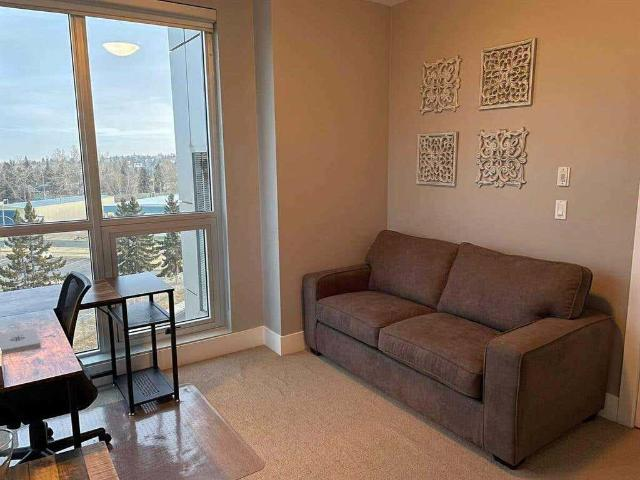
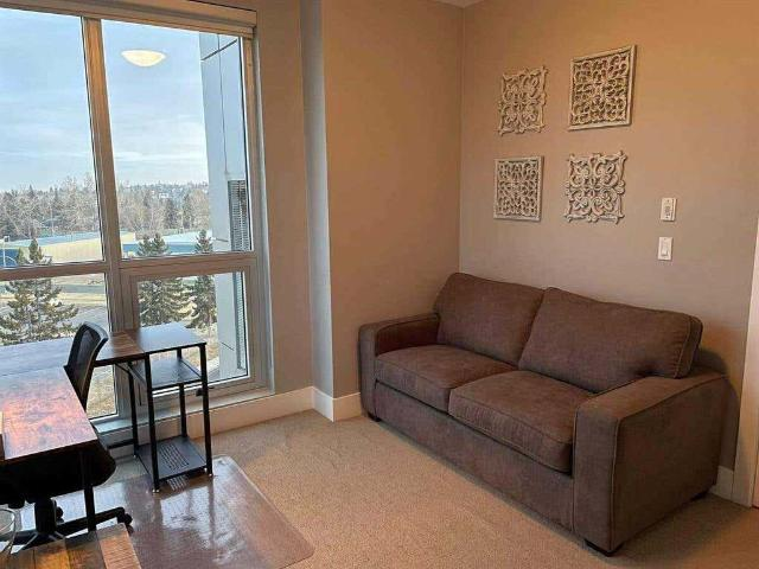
- notepad (18, 340)
